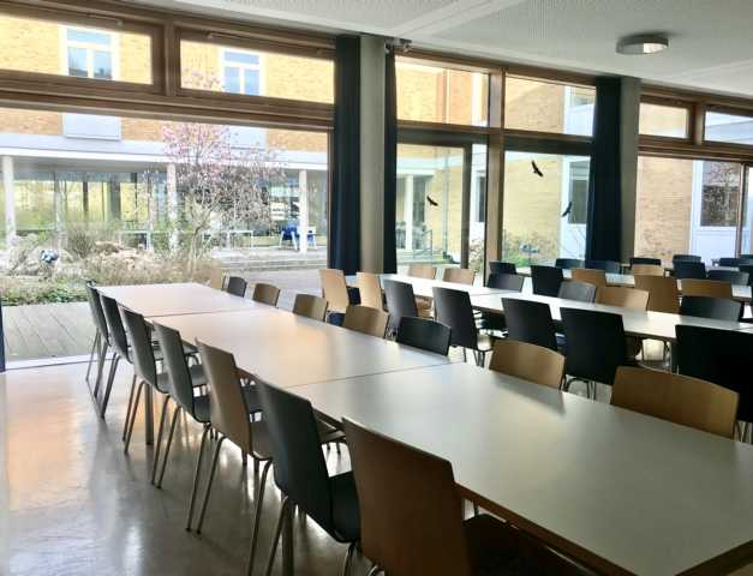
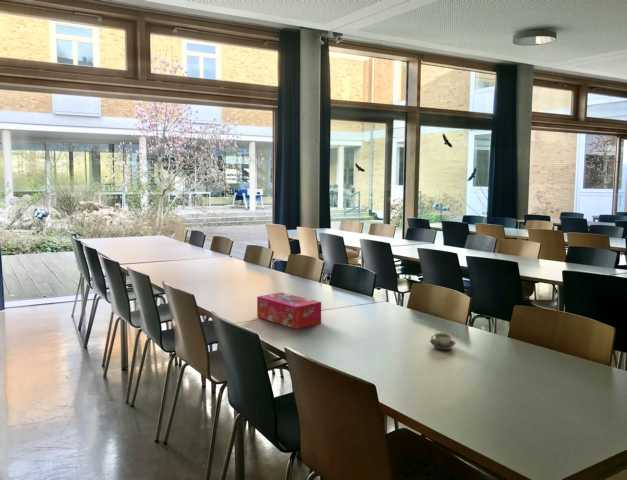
+ cup (442, 341)
+ tissue box (288, 309)
